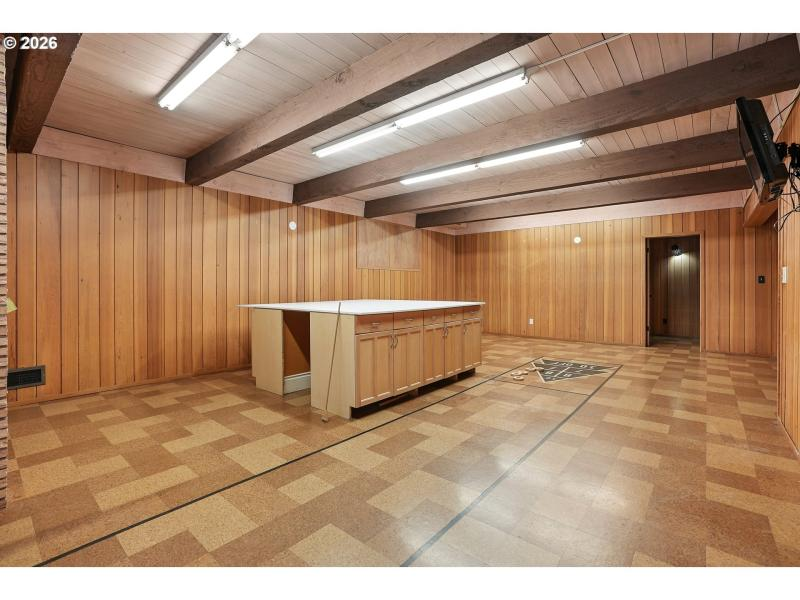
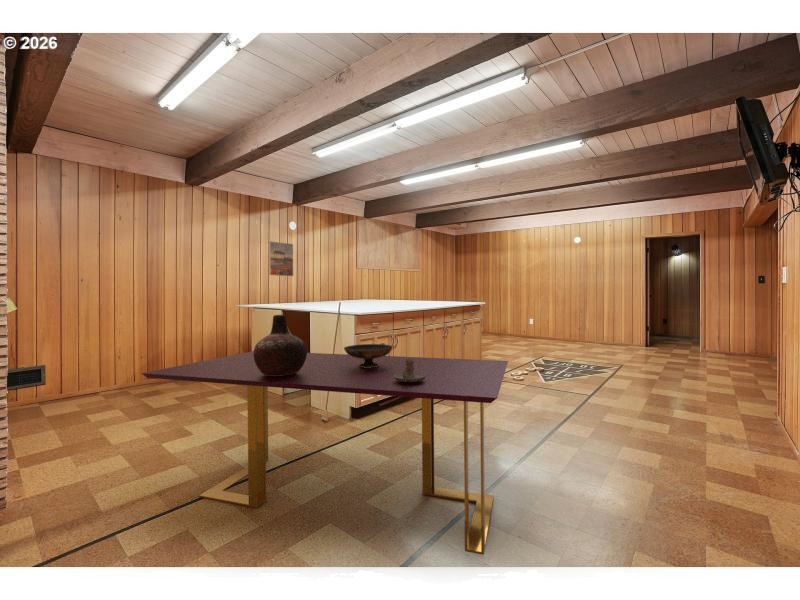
+ candle holder (408, 370)
+ dining table (345, 392)
+ vase (280, 344)
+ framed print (281, 259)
+ decorative bowl (368, 355)
